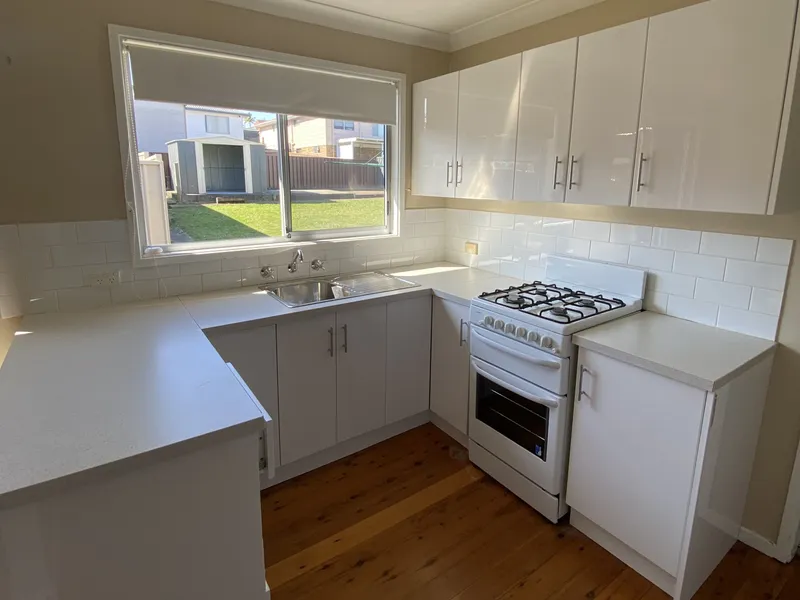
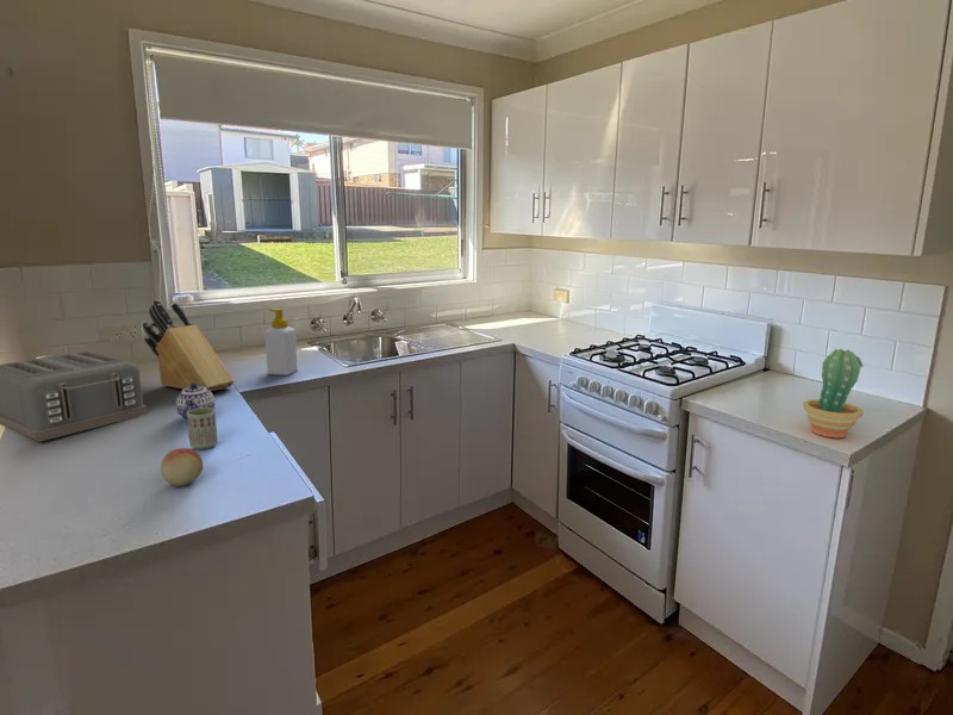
+ cup (203, 428)
+ teapot (195, 399)
+ fruit (182, 466)
+ toaster (69, 391)
+ soap bottle (280, 341)
+ knife block (185, 343)
+ potted cactus (834, 391)
